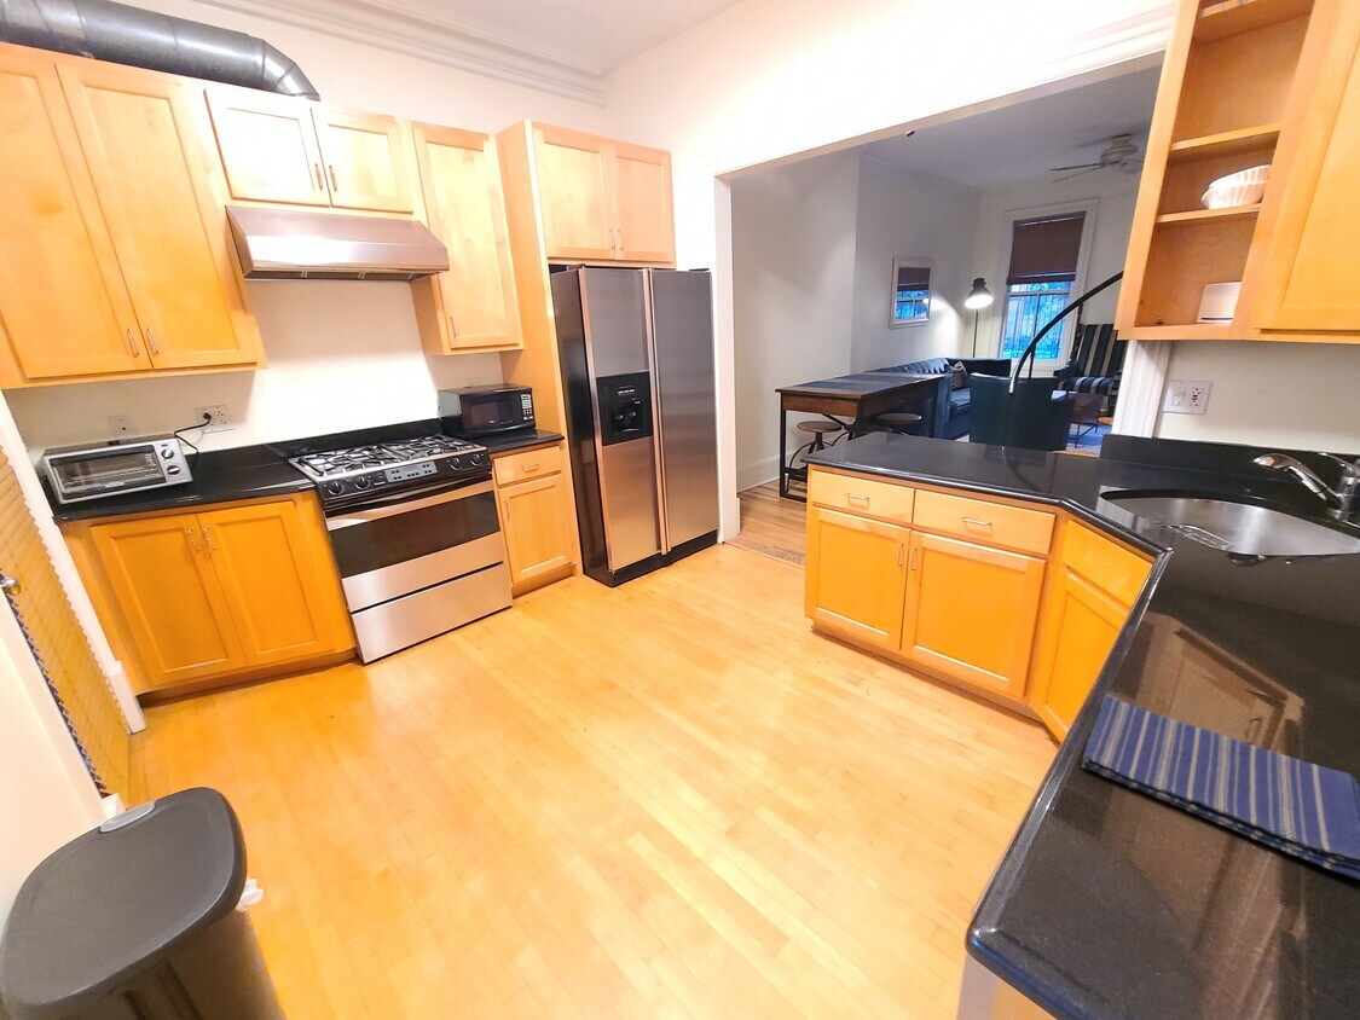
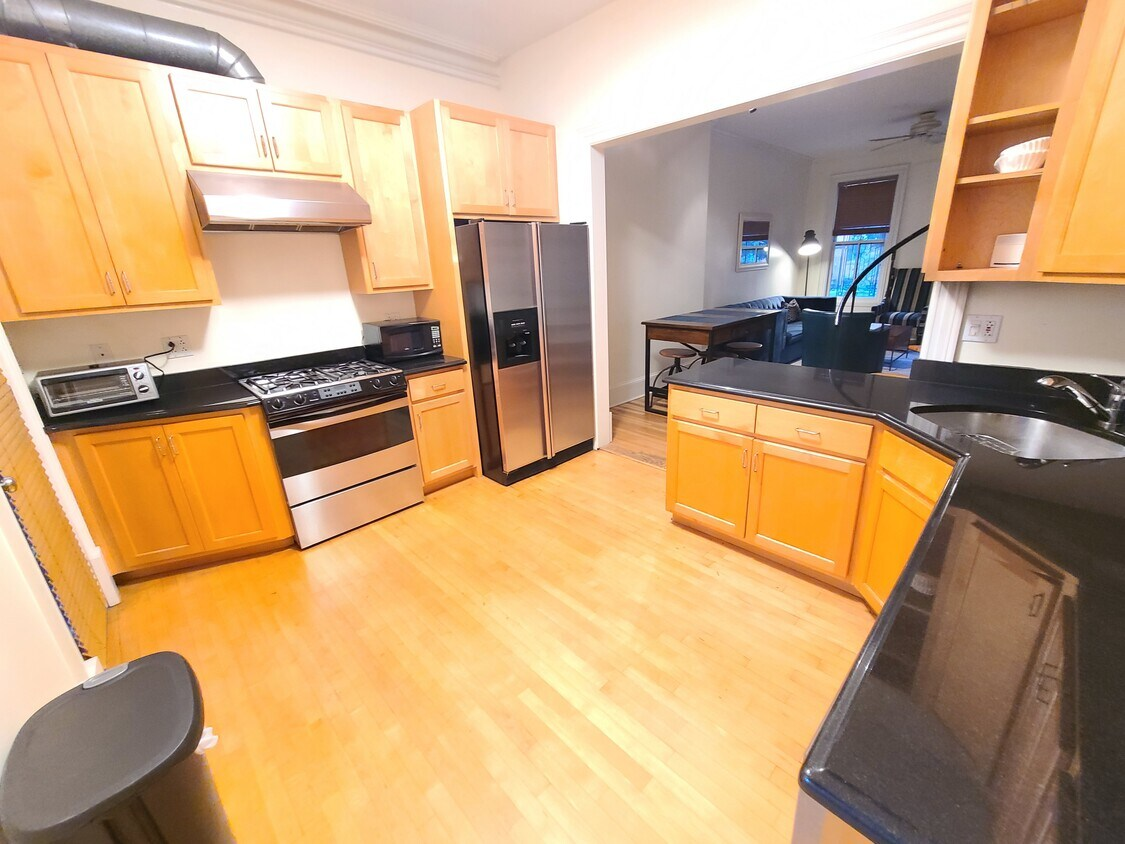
- dish towel (1214, 769)
